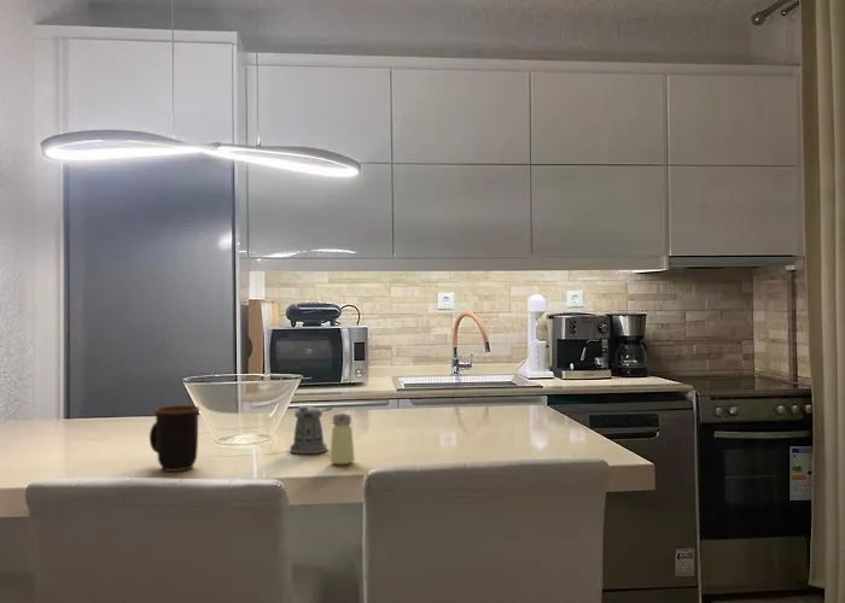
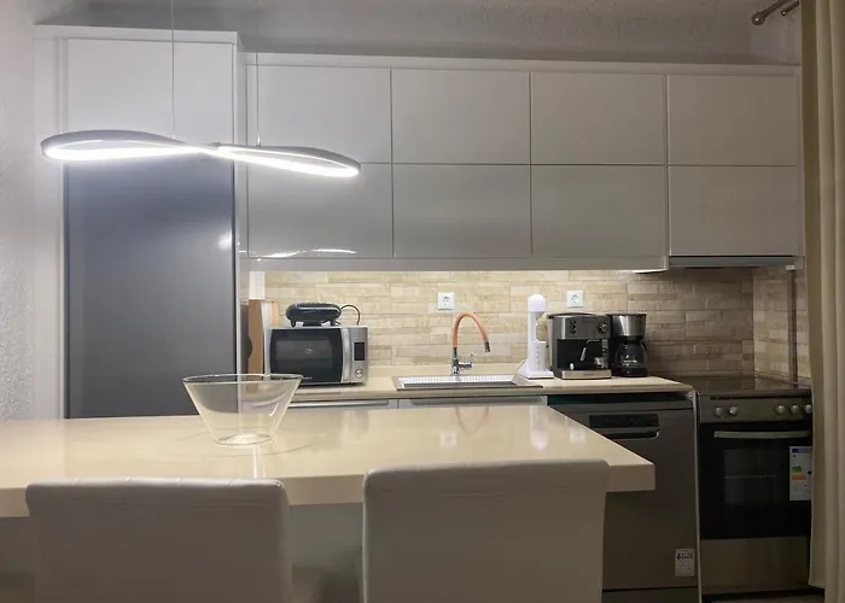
- mug (171, 437)
- pepper shaker (311, 427)
- saltshaker (342, 438)
